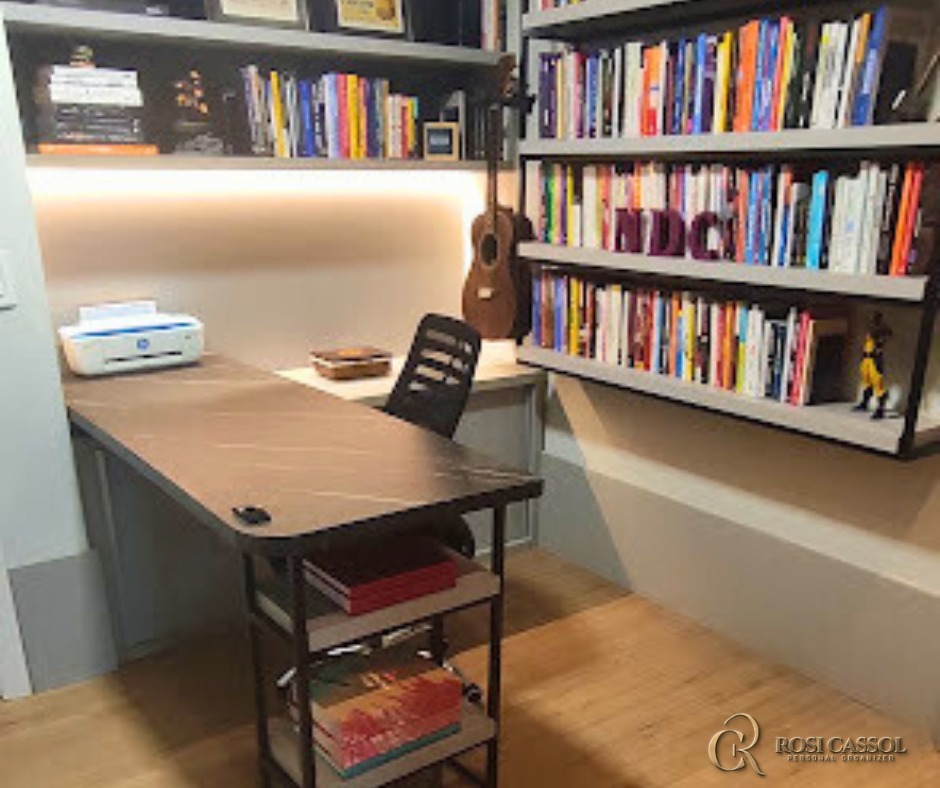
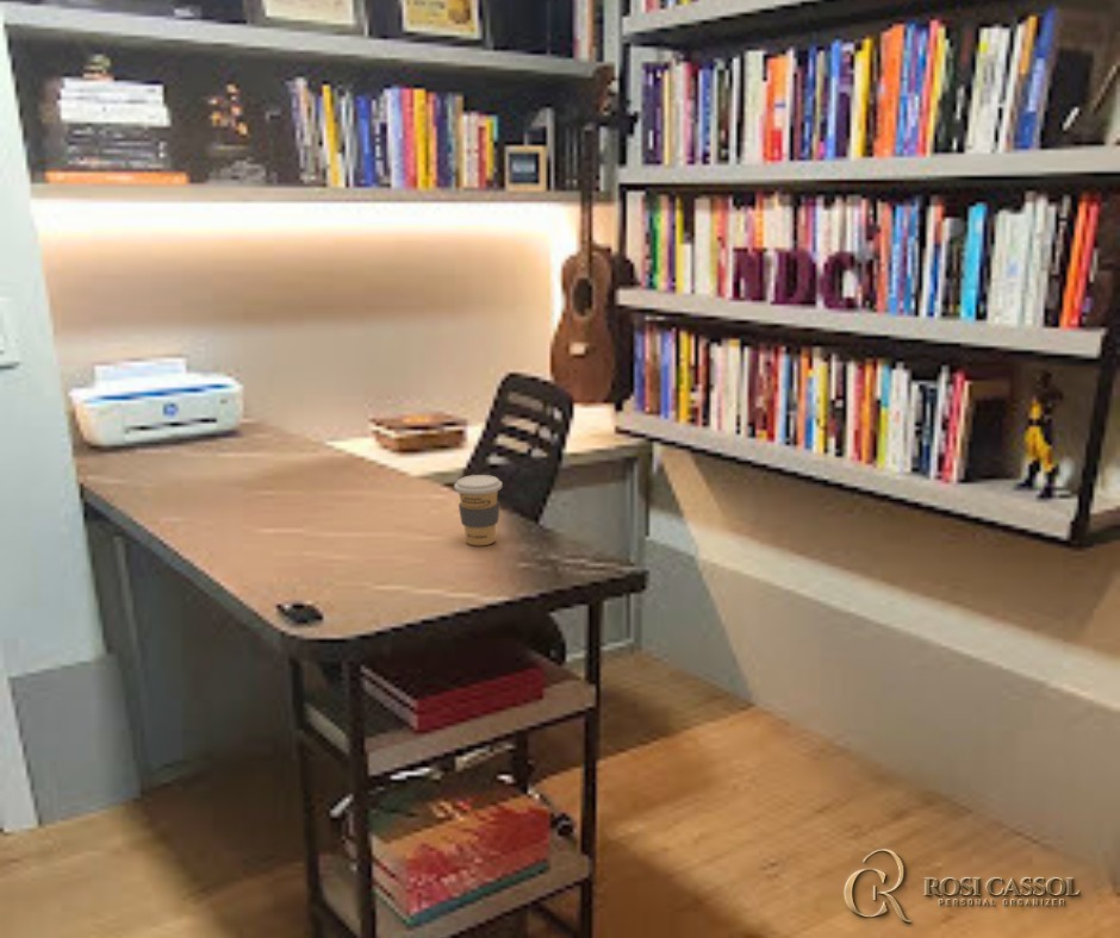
+ coffee cup (479, 511)
